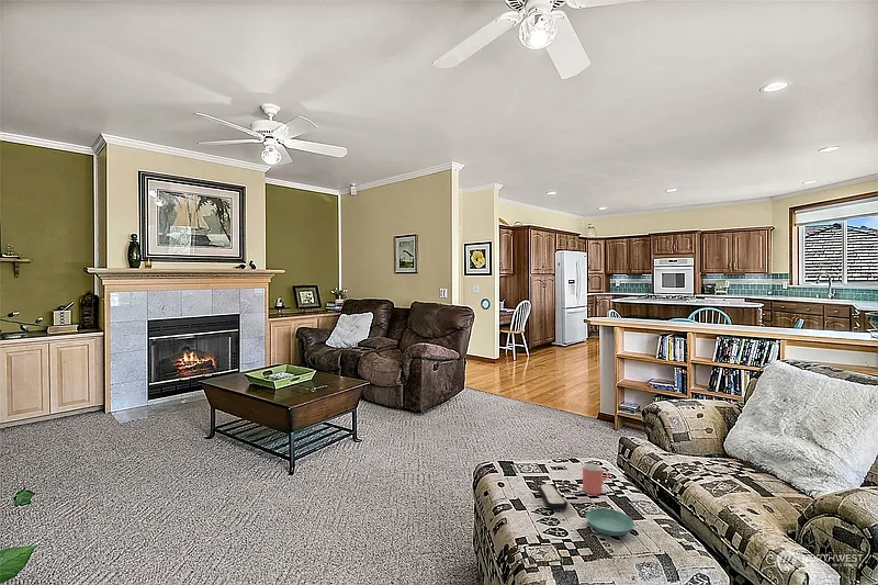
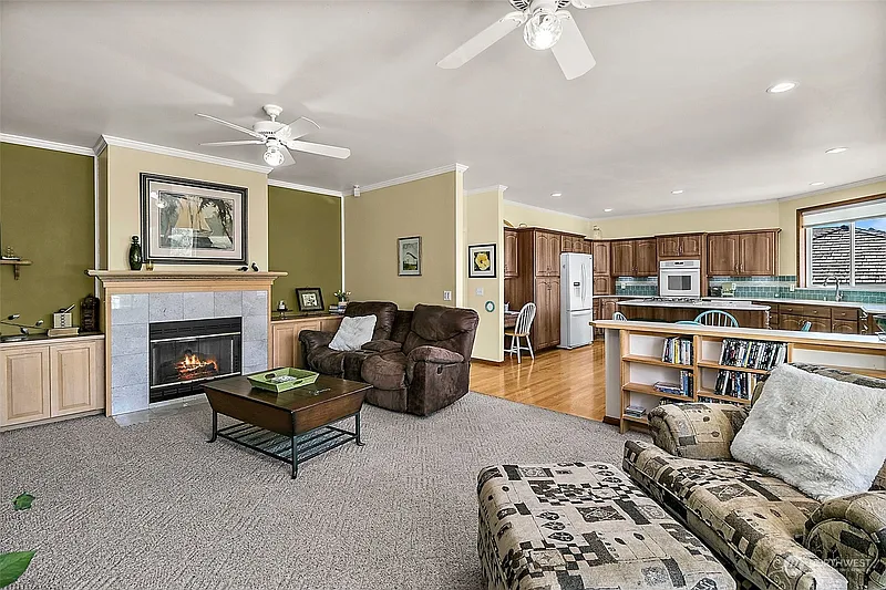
- saucer (609, 522)
- cup (596, 479)
- remote control (551, 495)
